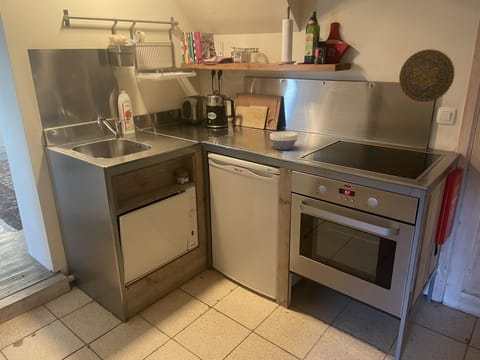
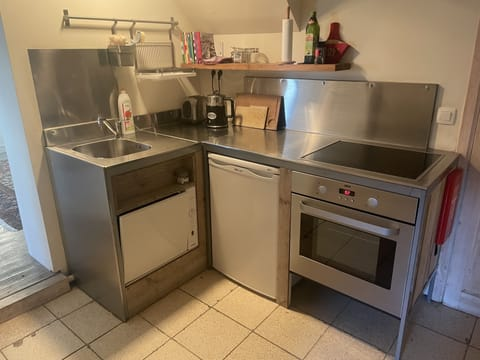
- bowl (283, 140)
- decorative plate (425, 76)
